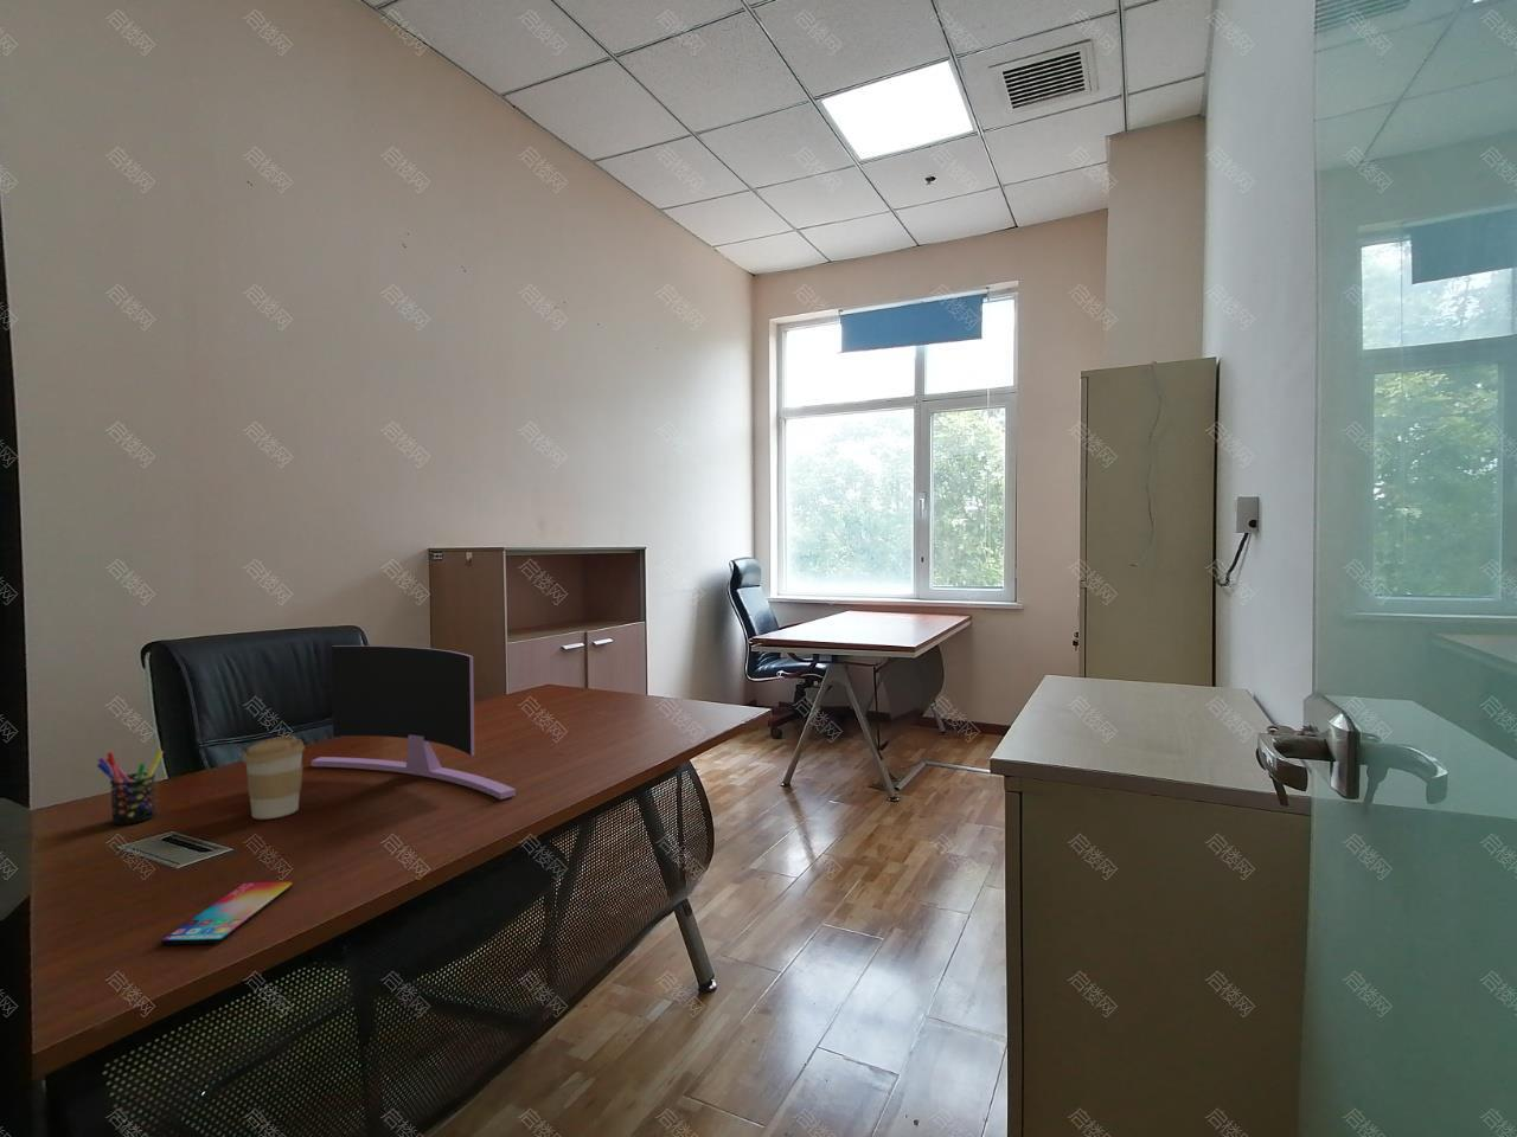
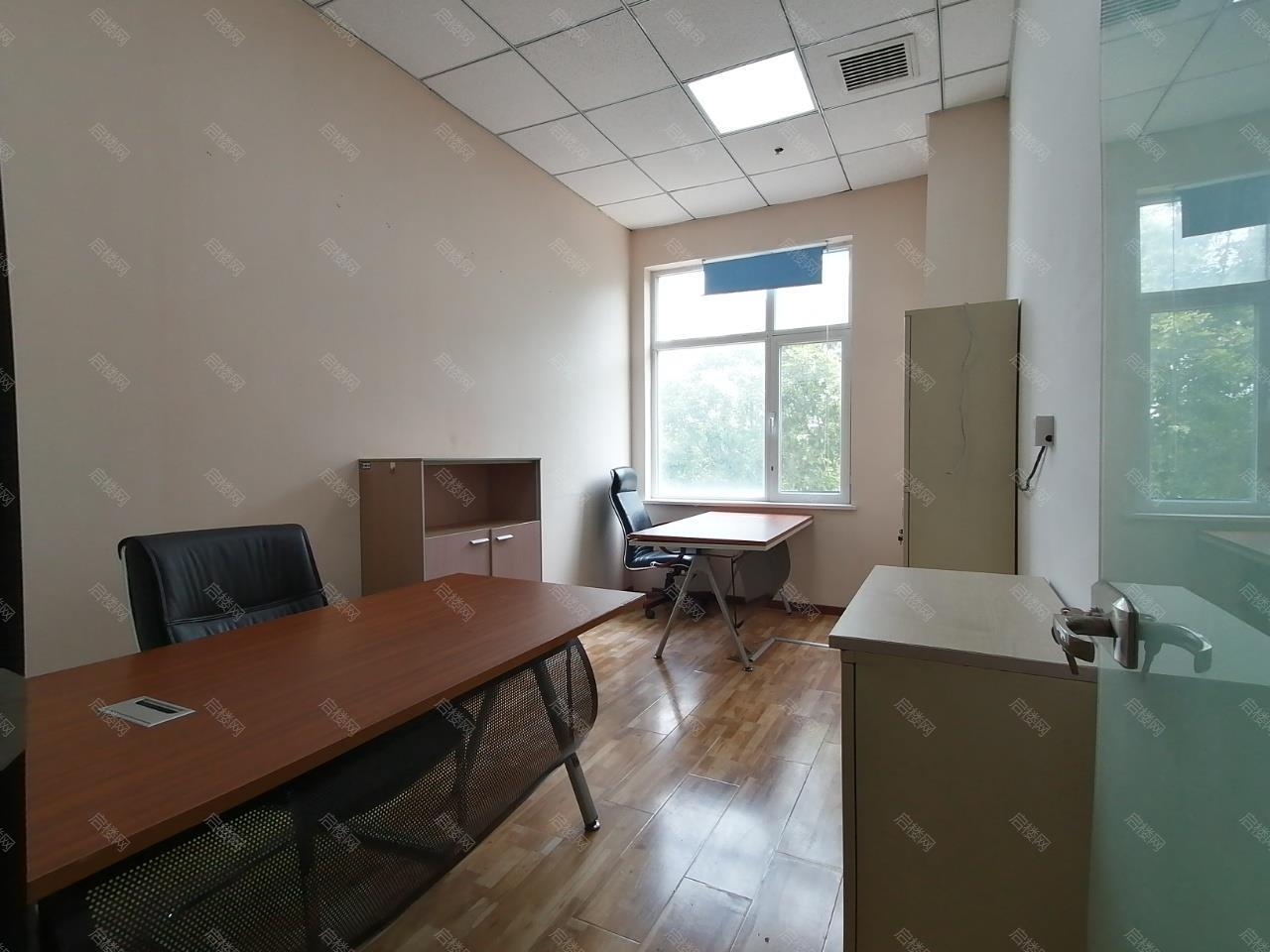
- monitor (412, 712)
- pen holder (131, 783)
- coffee cup (274, 776)
- smartphone (231, 911)
